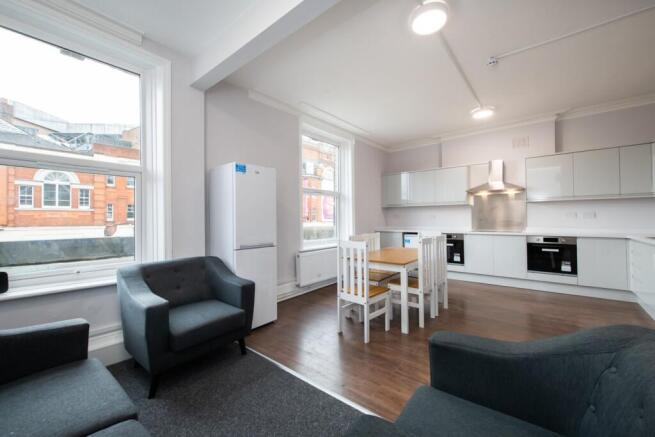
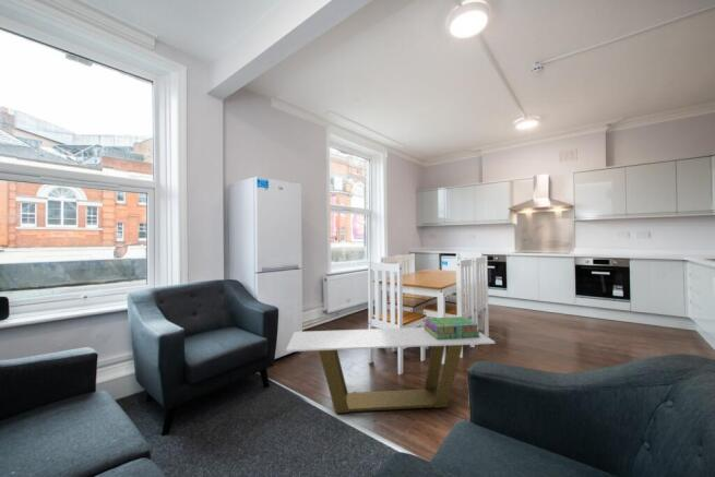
+ stack of books (450, 326)
+ coffee table (389, 347)
